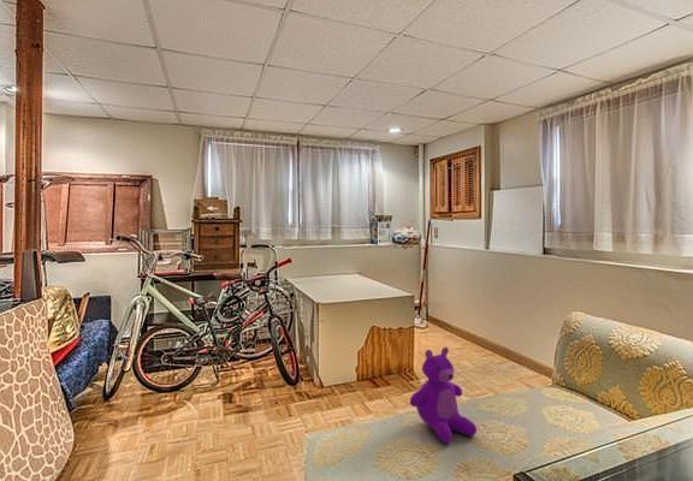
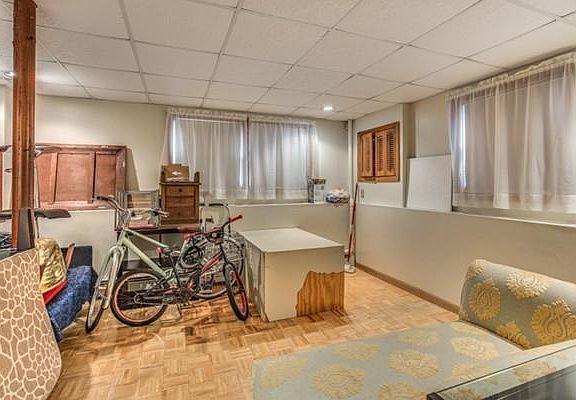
- teddy bear (444, 390)
